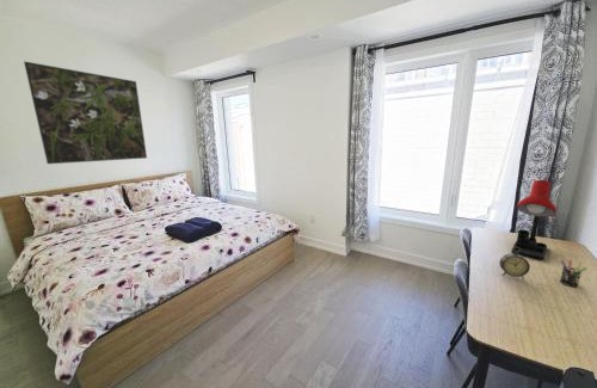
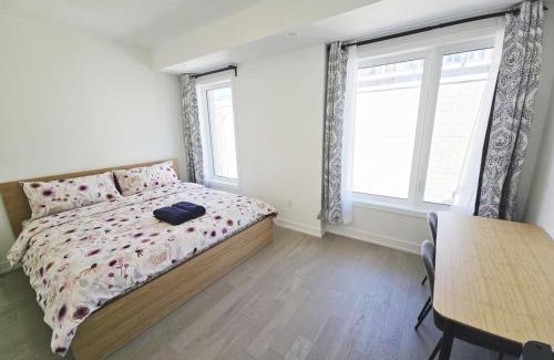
- desk lamp (535, 216)
- alarm clock (513, 261)
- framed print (96, 118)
- pen holder (573, 272)
